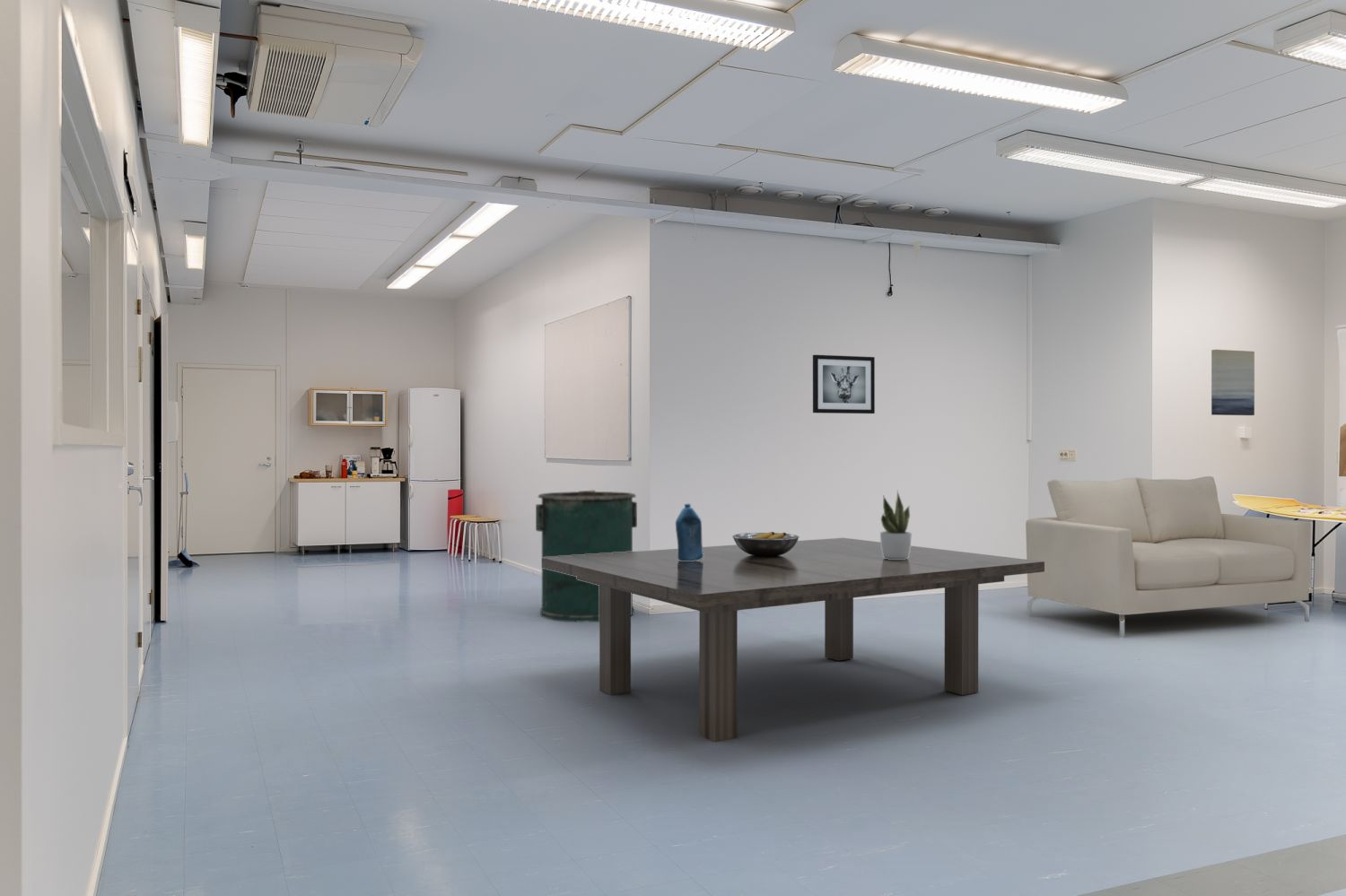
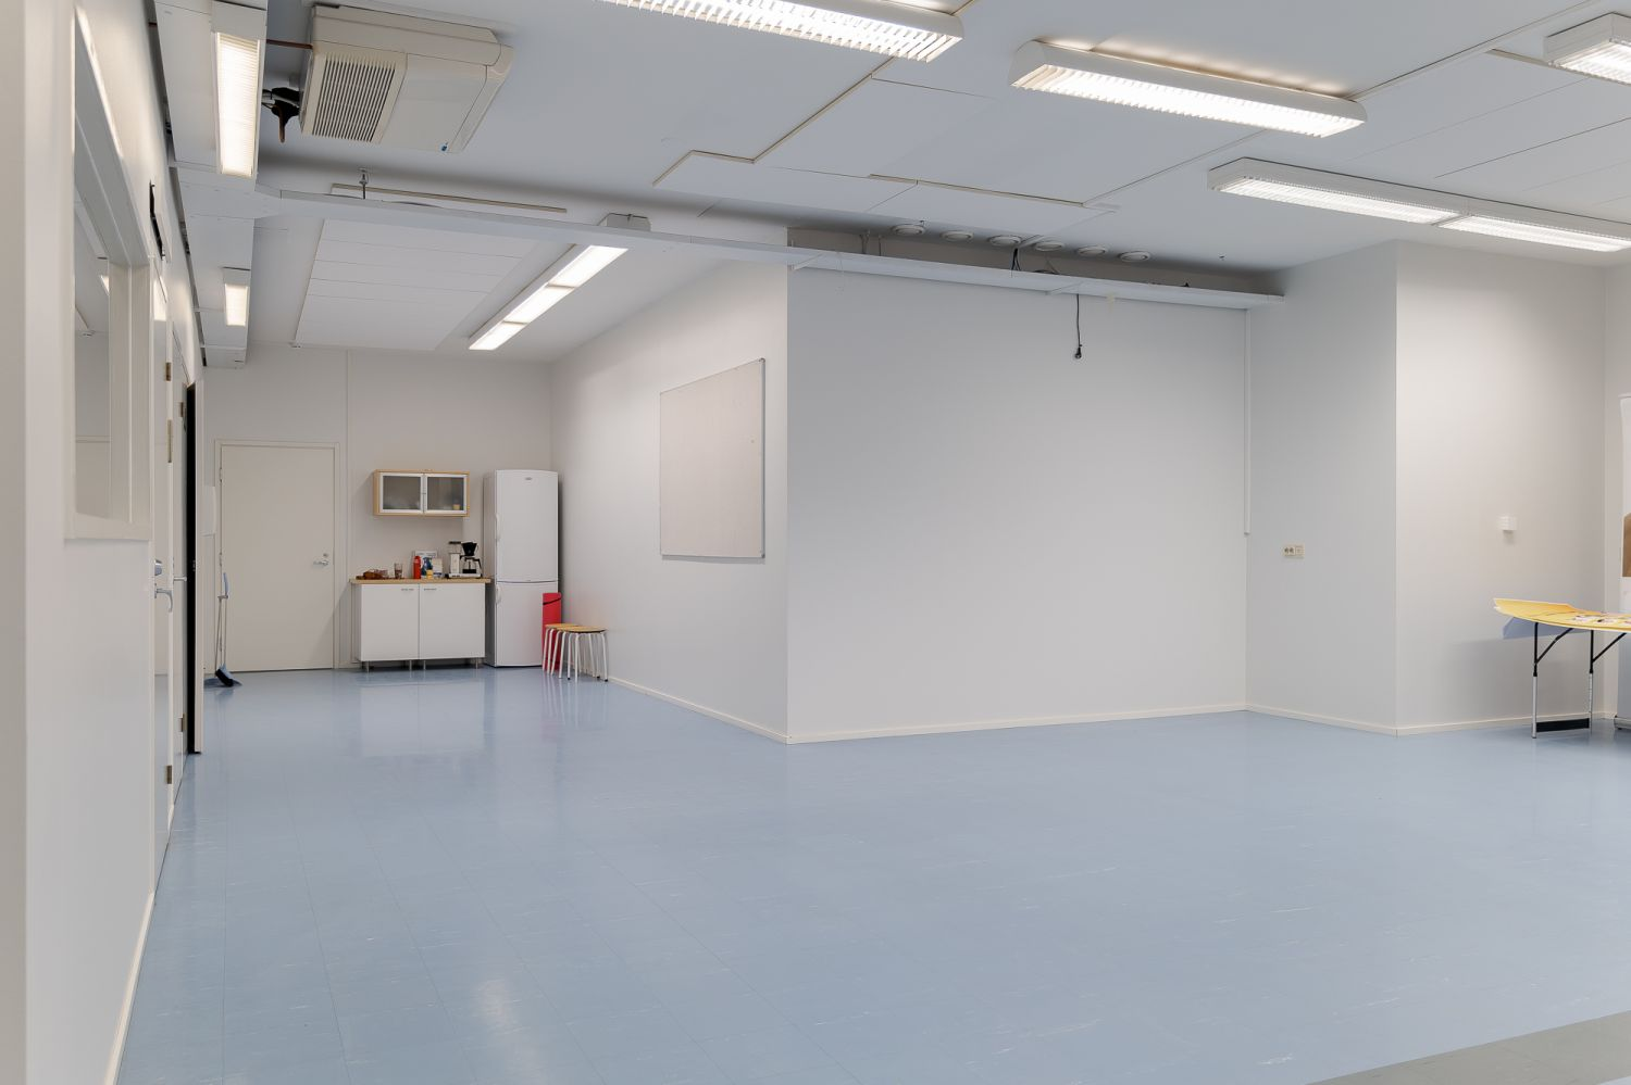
- potted plant (896, 523)
- bottle (689, 532)
- sofa (1167, 548)
- wall art (843, 384)
- fruit bowl (765, 542)
- trash can (587, 552)
- dining table (786, 605)
- wall art (1233, 382)
